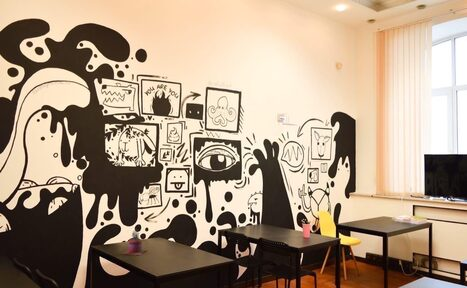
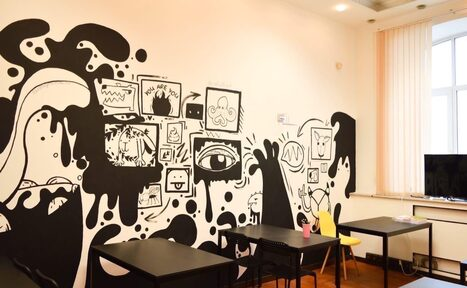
- potted cactus (135, 236)
